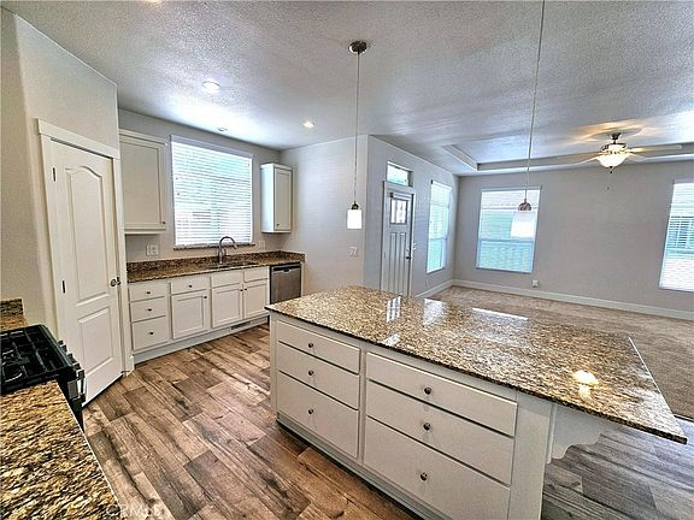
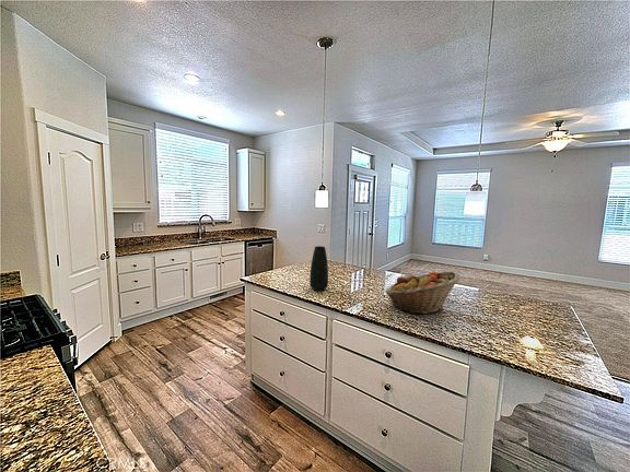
+ vase (319, 268)
+ fruit basket (421, 288)
